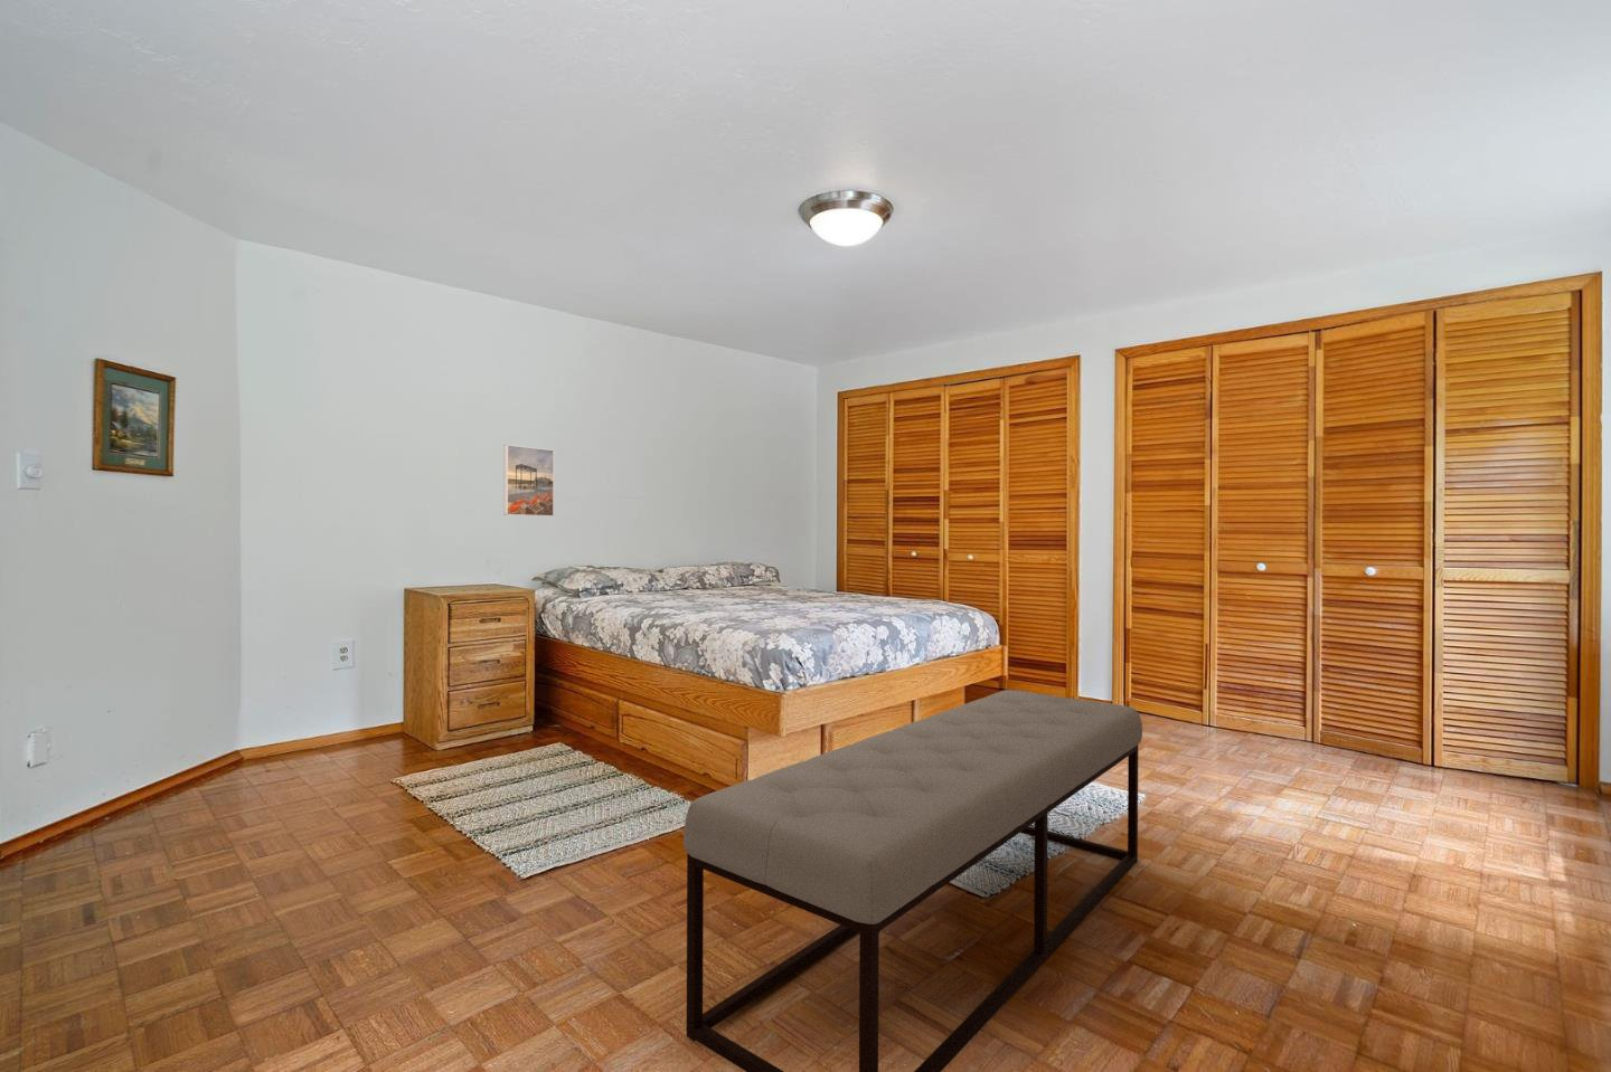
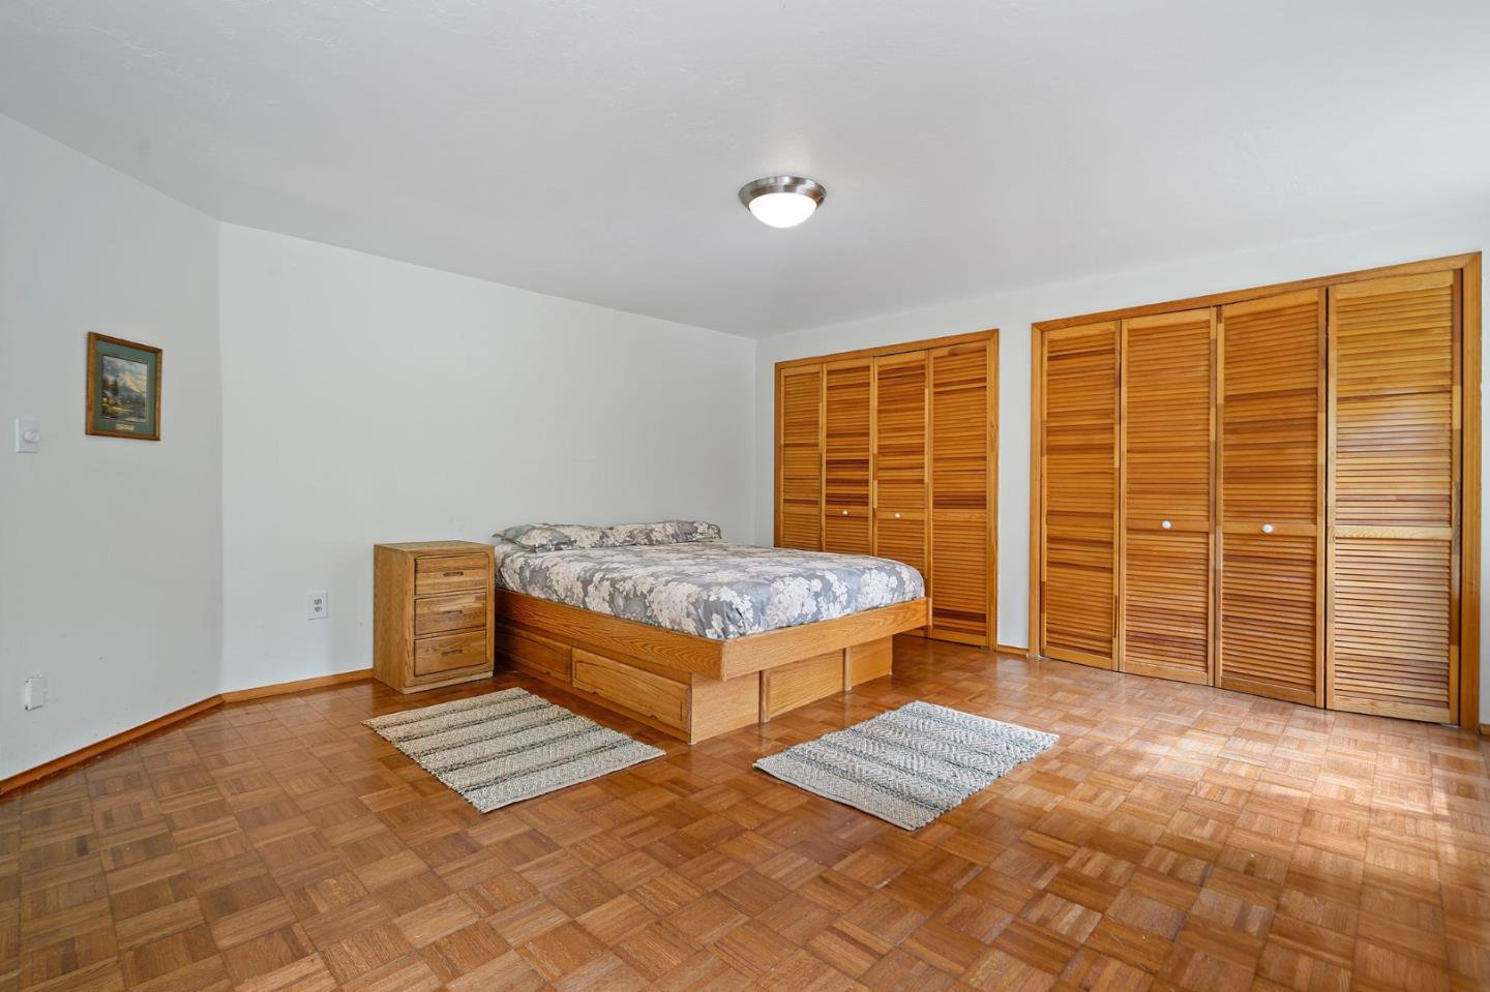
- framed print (529, 481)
- bench (960, 835)
